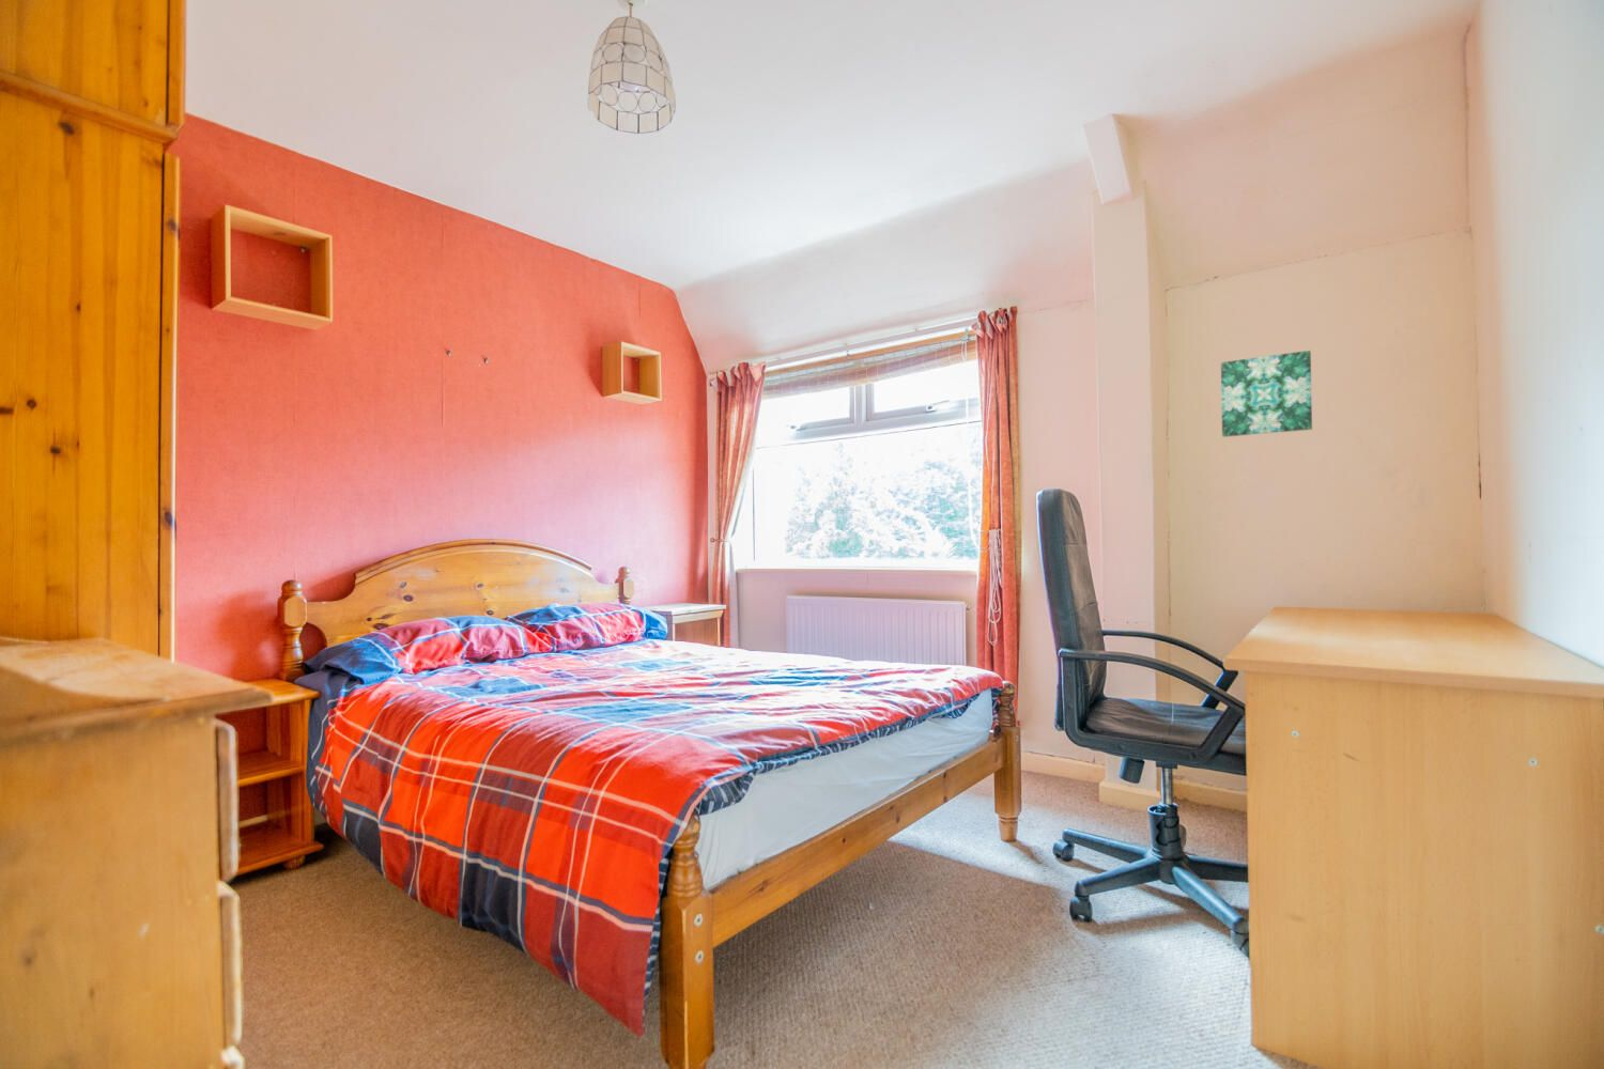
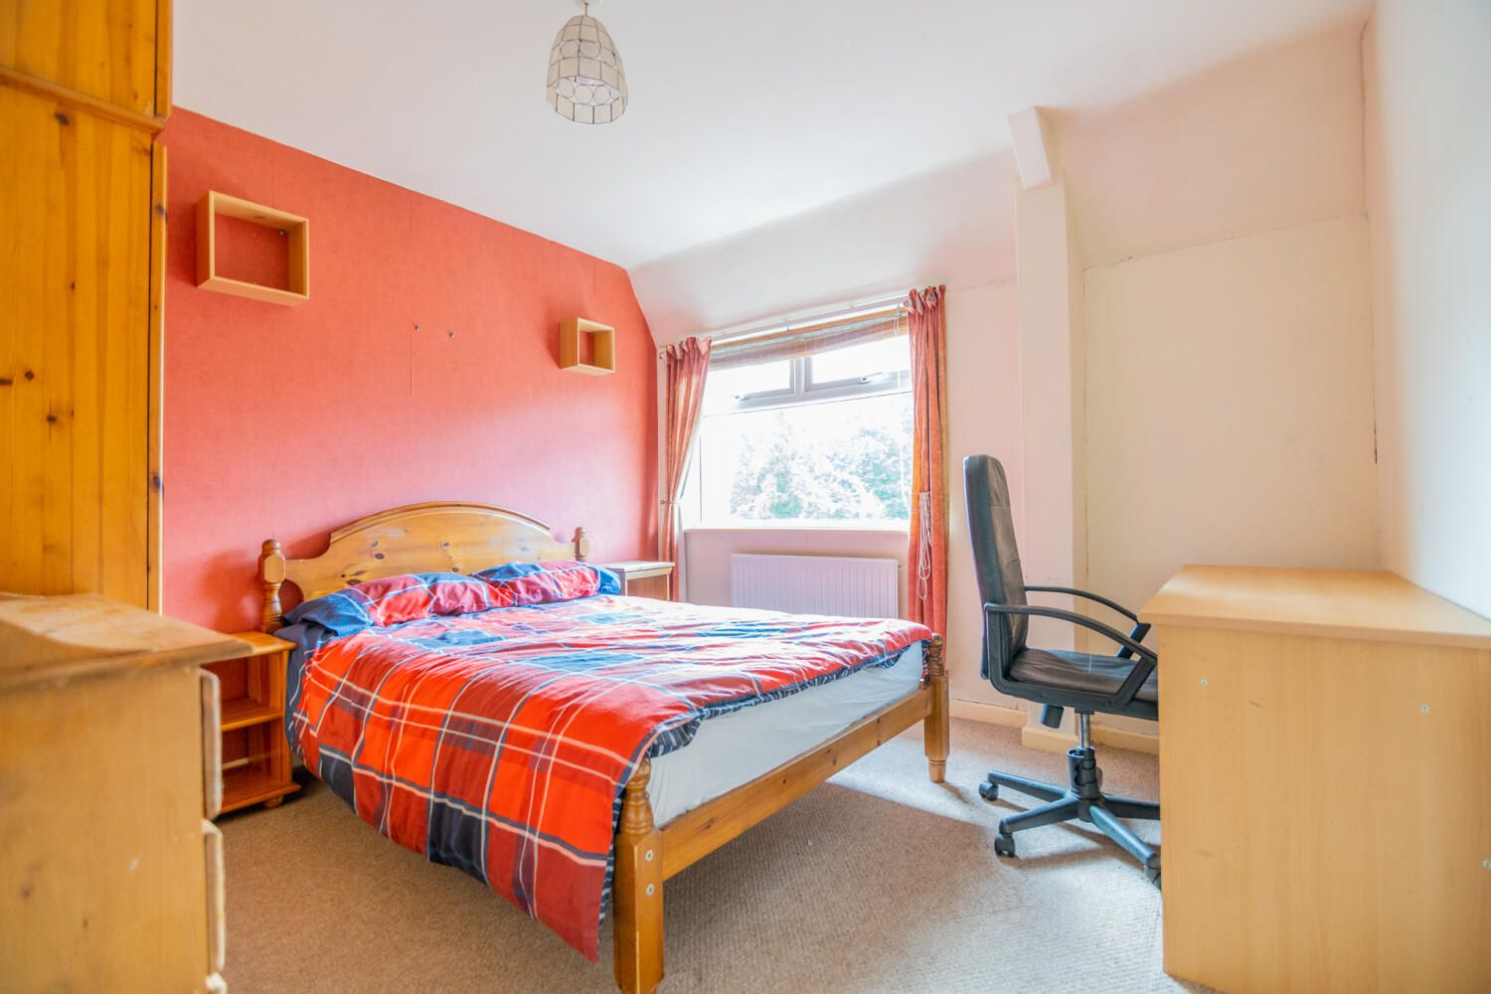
- wall art (1265, 395)
